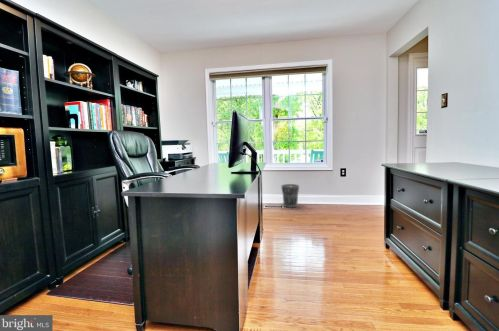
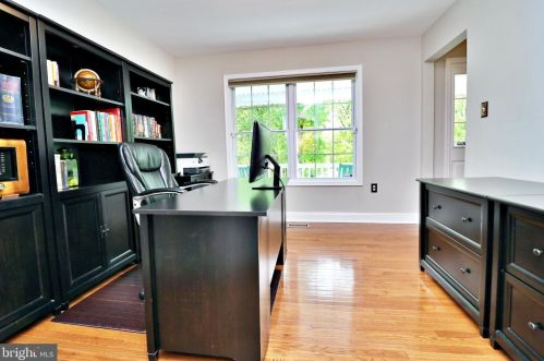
- wastebasket (290, 195)
